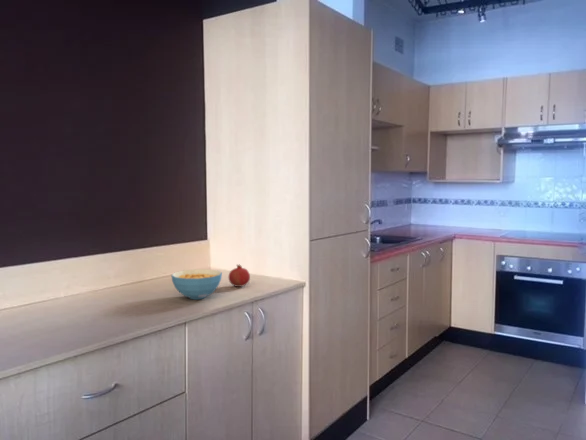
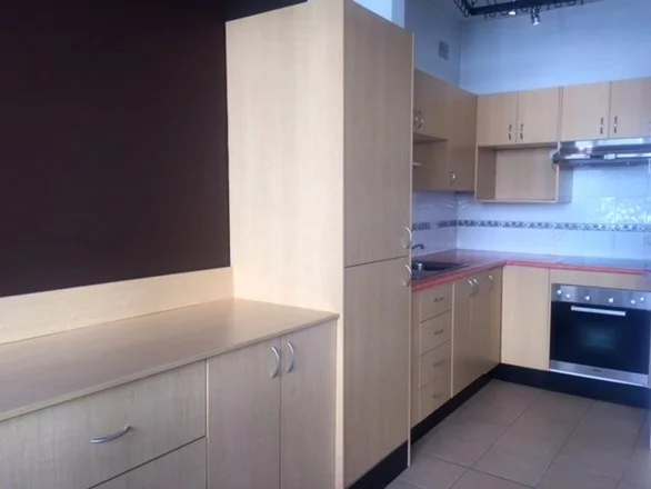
- cereal bowl (197, 285)
- fruit (239, 275)
